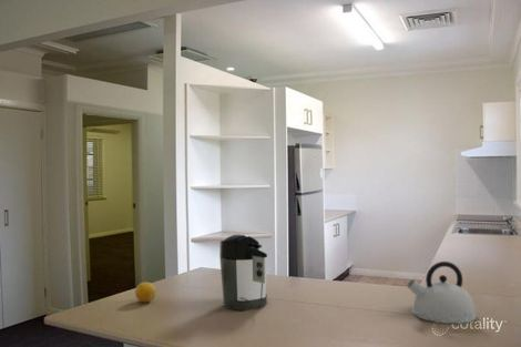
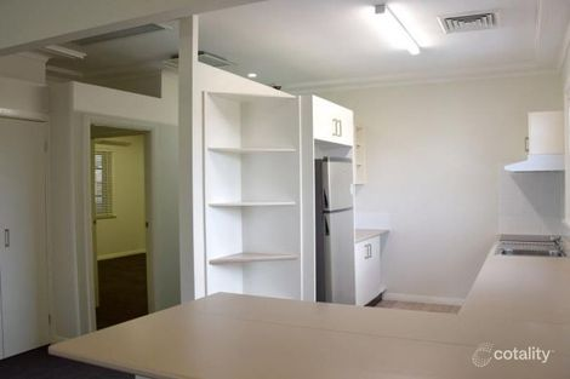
- coffee maker (252, 271)
- kettle (440, 287)
- fruit (145, 292)
